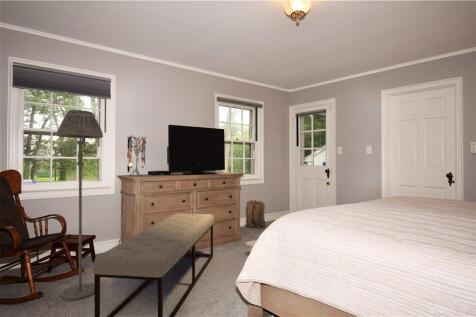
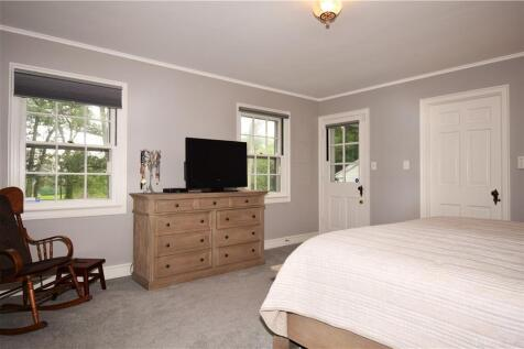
- floor lamp (80, 201)
- backpack (255, 213)
- bench (170, 255)
